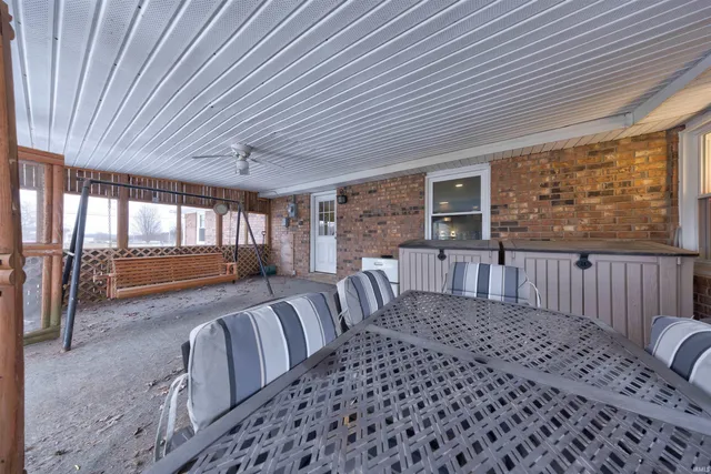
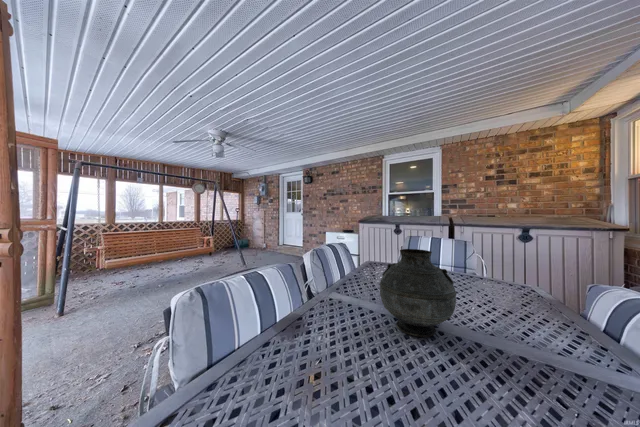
+ vase (415, 289)
